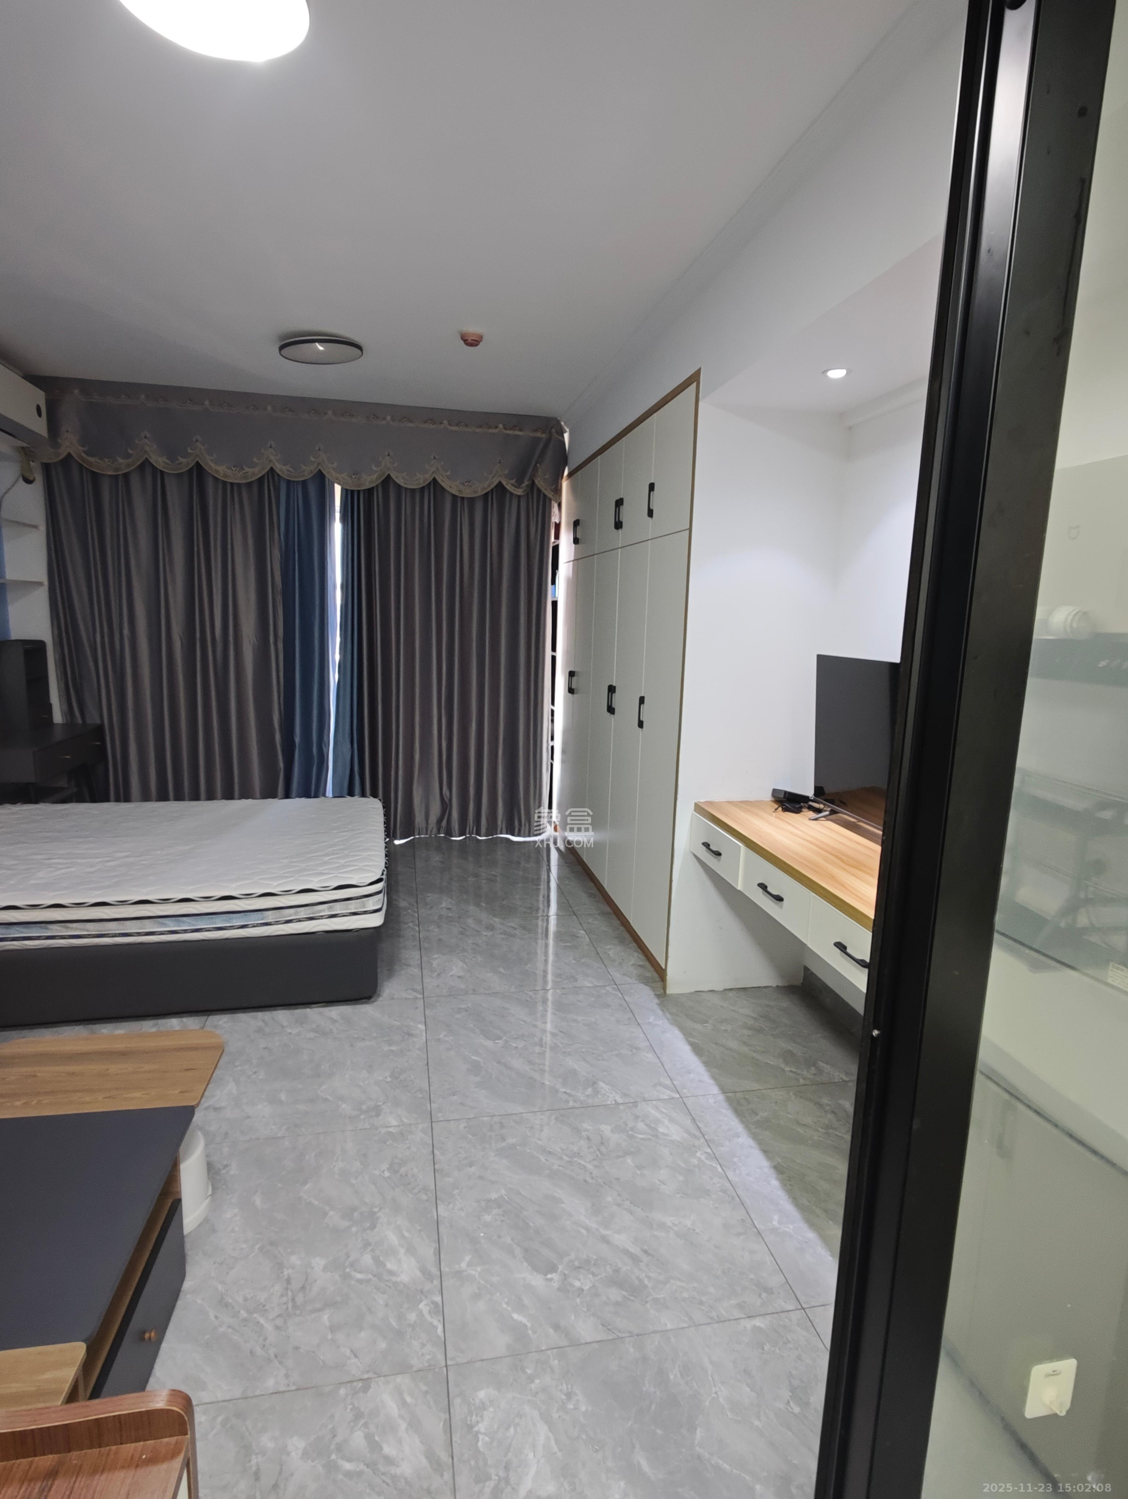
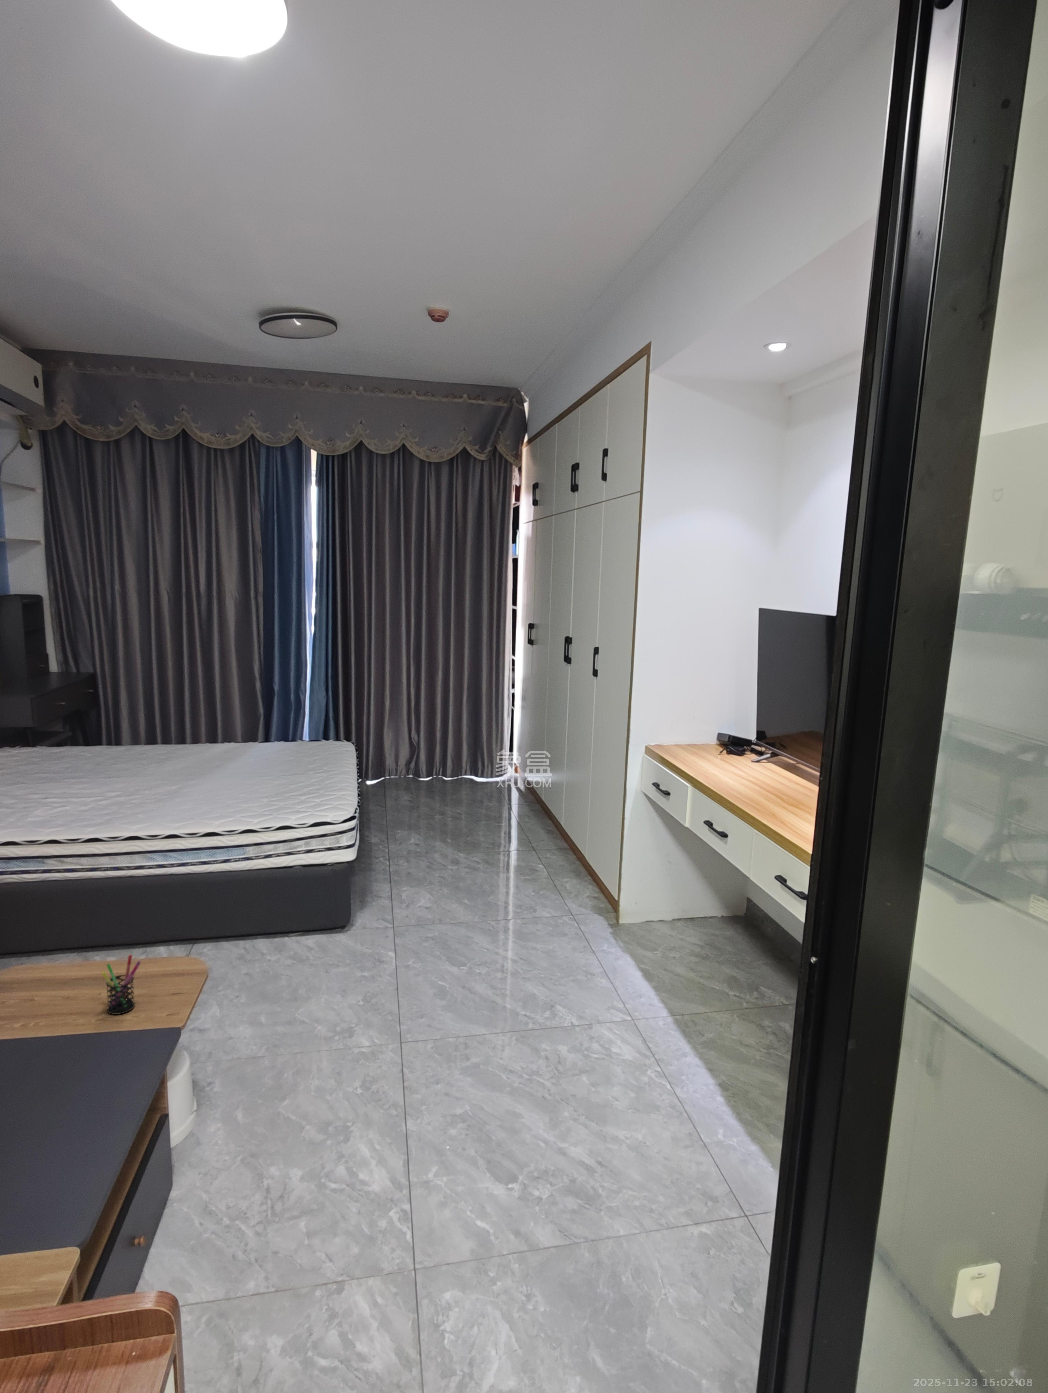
+ pen holder (119, 982)
